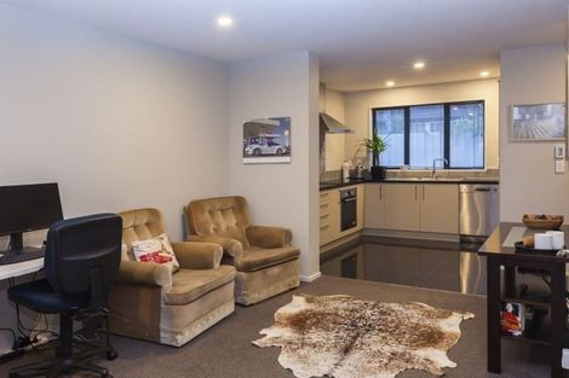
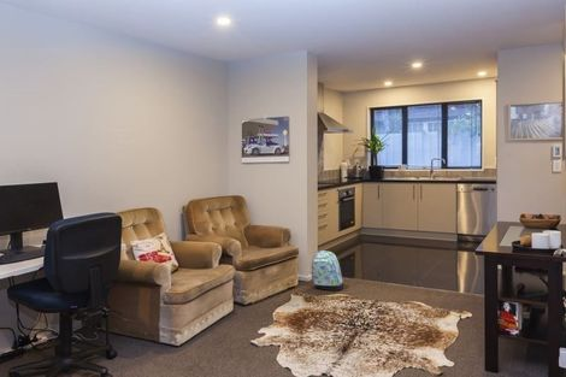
+ backpack (325, 270)
